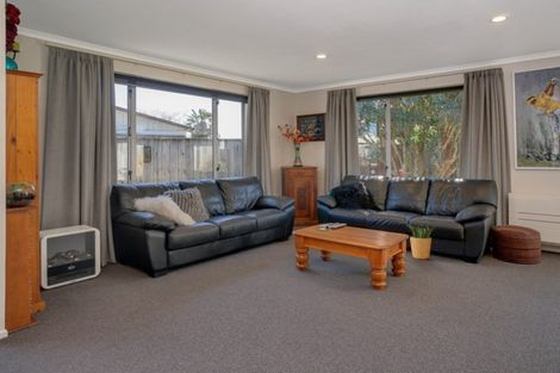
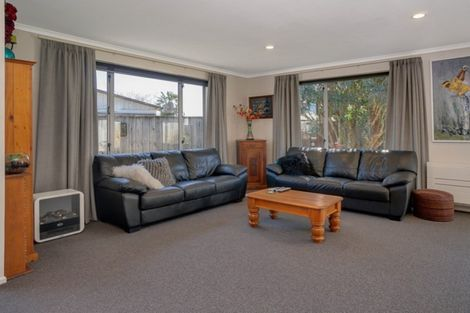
- potted plant (419, 240)
